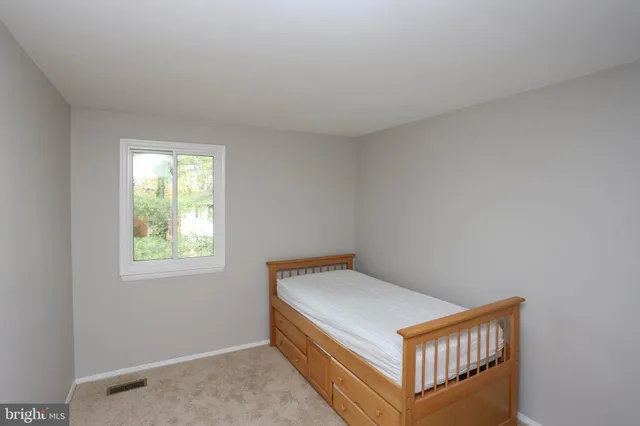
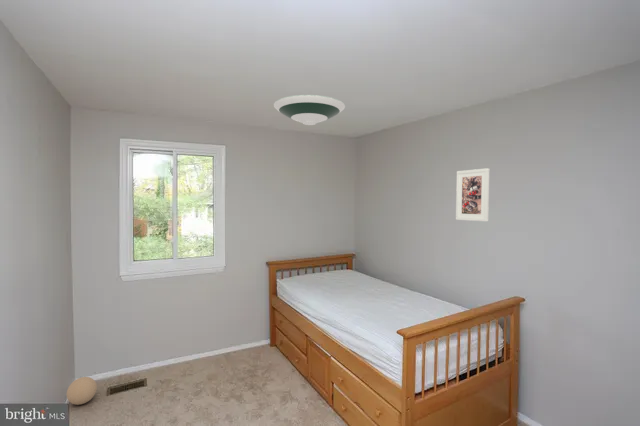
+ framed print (471, 195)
+ ball (81, 390)
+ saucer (309, 115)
